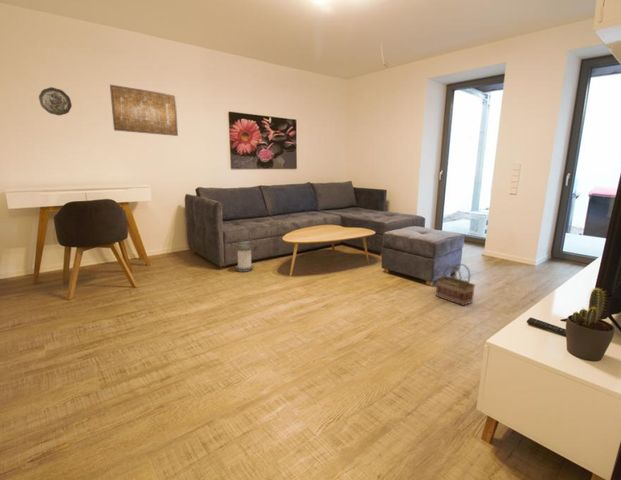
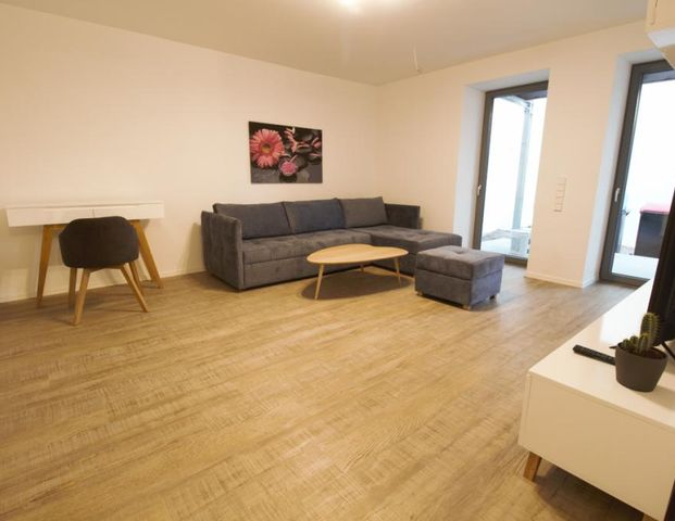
- decorative plate (55, 101)
- basket (455, 282)
- lantern (244, 253)
- wall art (146, 111)
